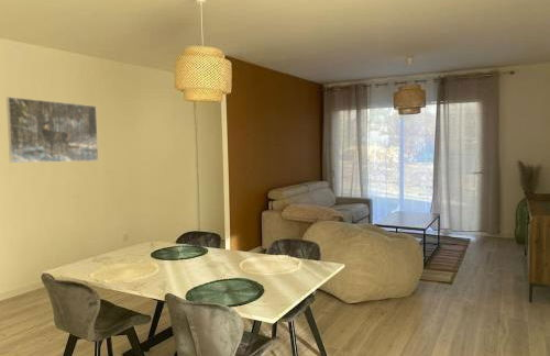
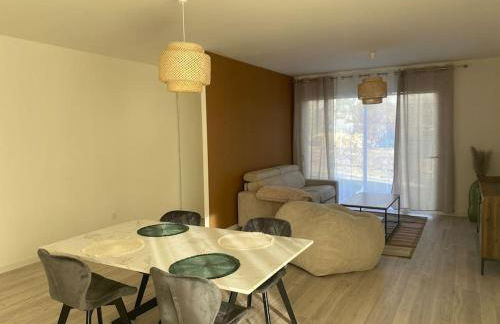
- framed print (56, 132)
